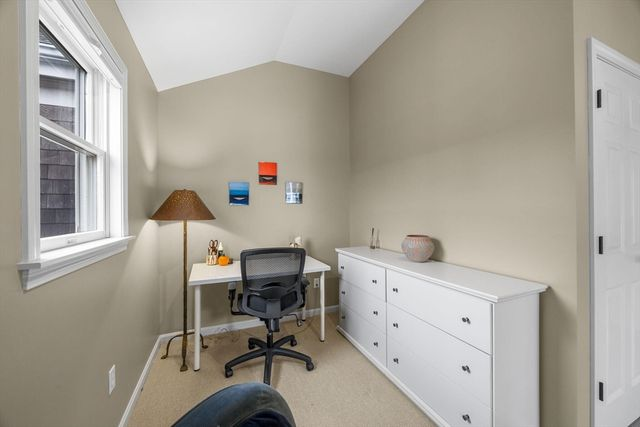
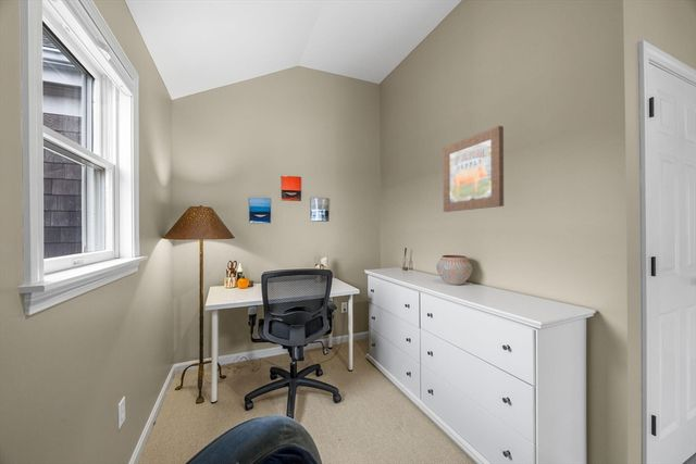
+ wall art (470, 174)
